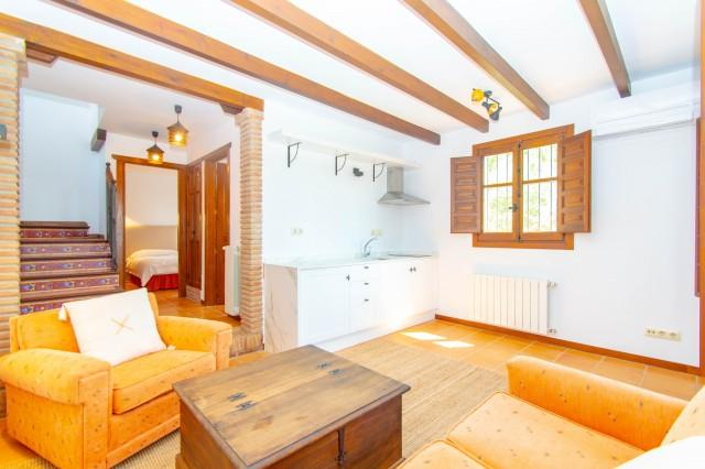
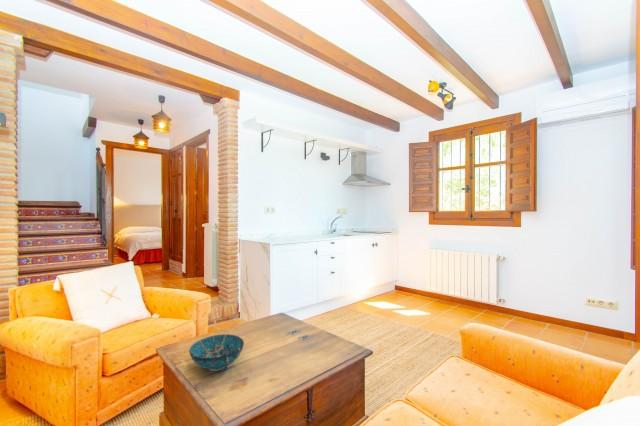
+ decorative bowl (217, 355)
